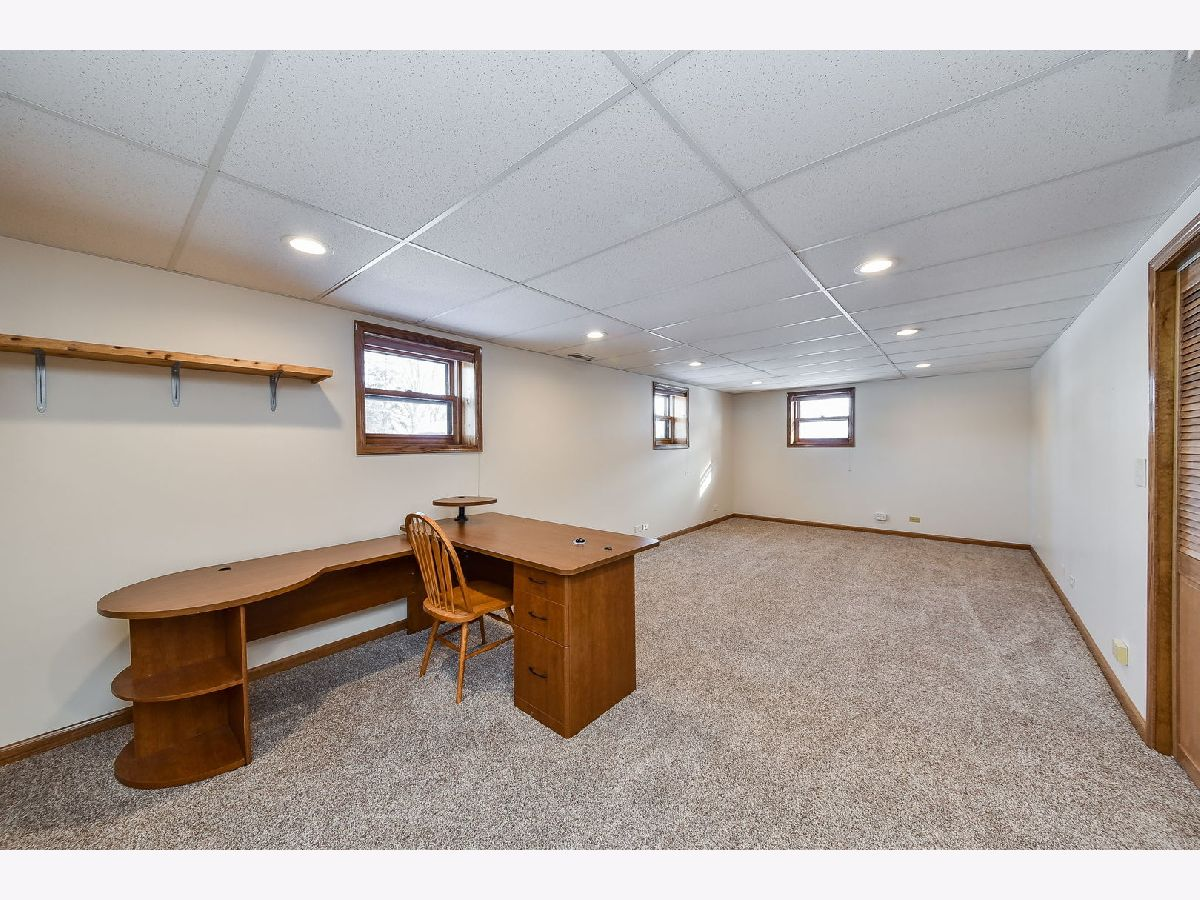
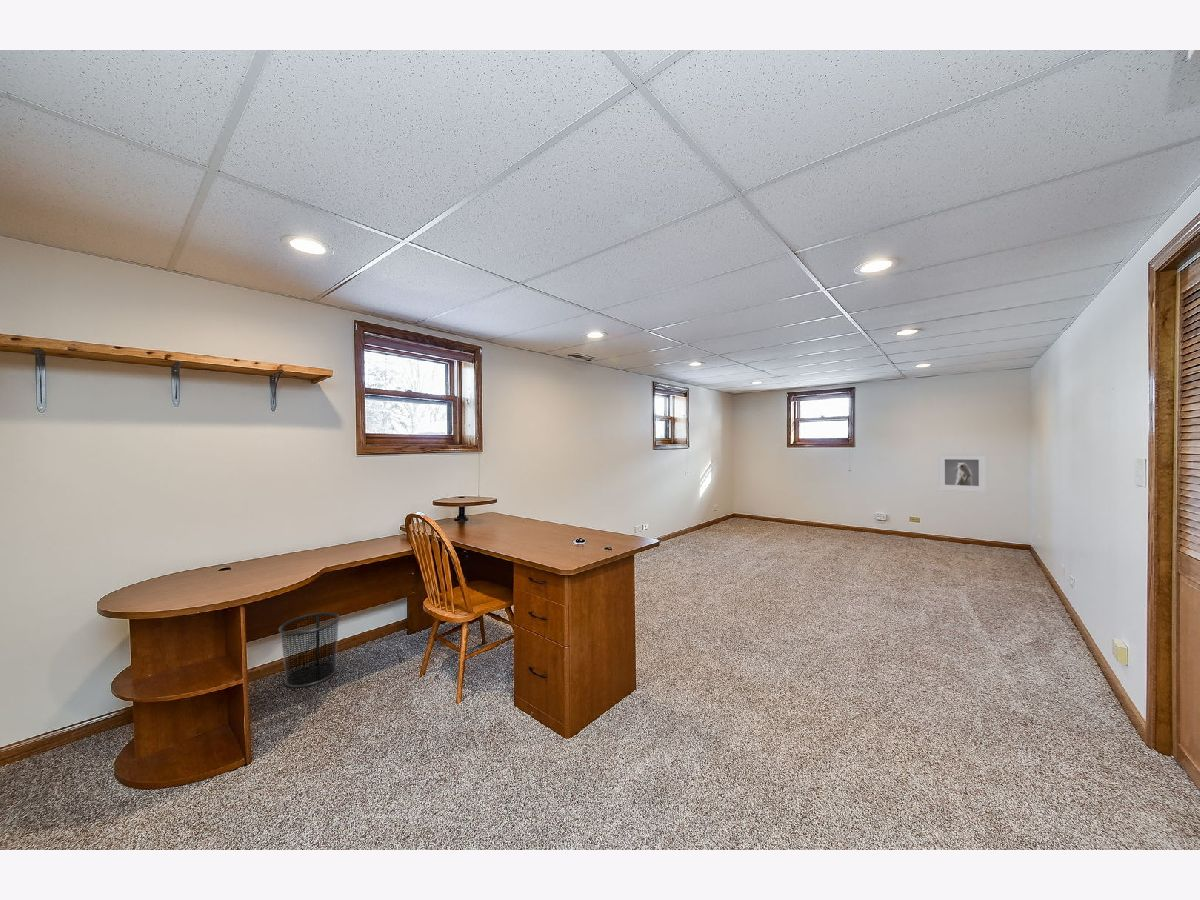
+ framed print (961, 472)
+ waste bin (310, 648)
